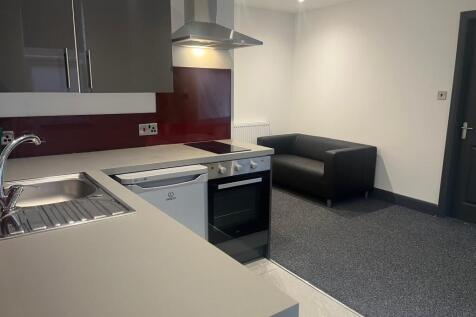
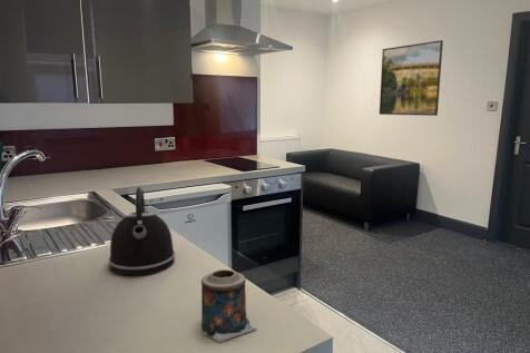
+ candle (229, 301)
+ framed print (408, 80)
+ kettle (140, 225)
